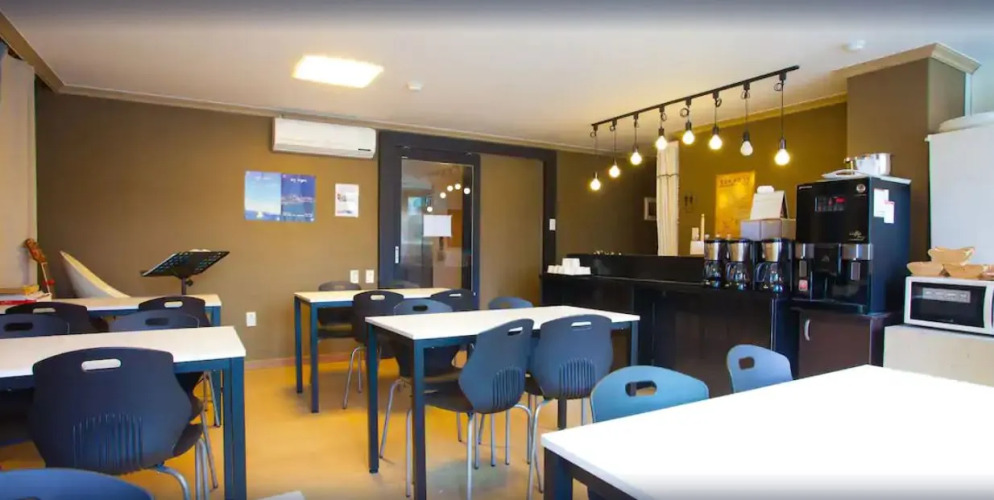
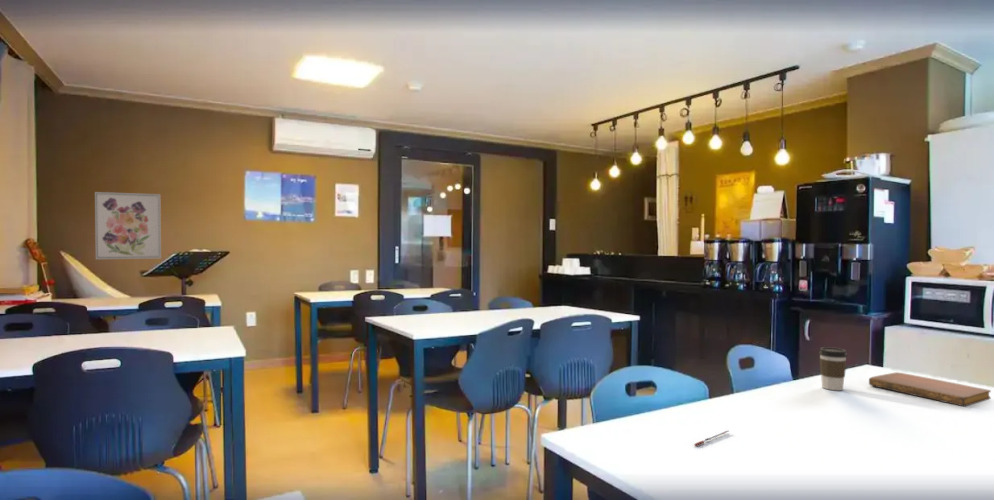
+ pen (712, 437)
+ wall art (128, 226)
+ coffee cup (832, 368)
+ notebook (927, 387)
